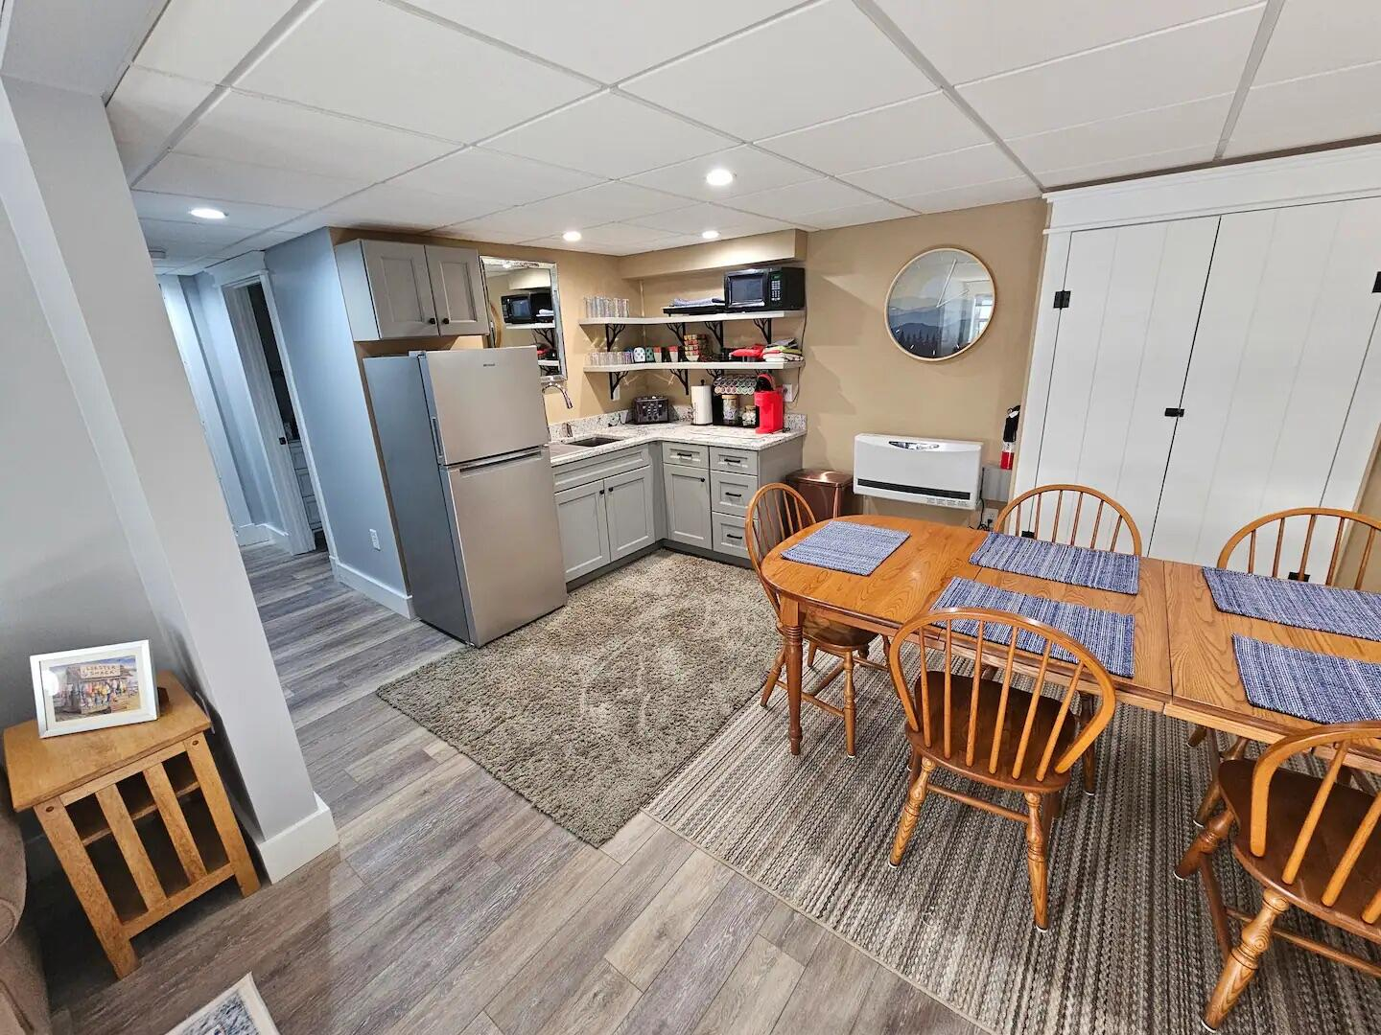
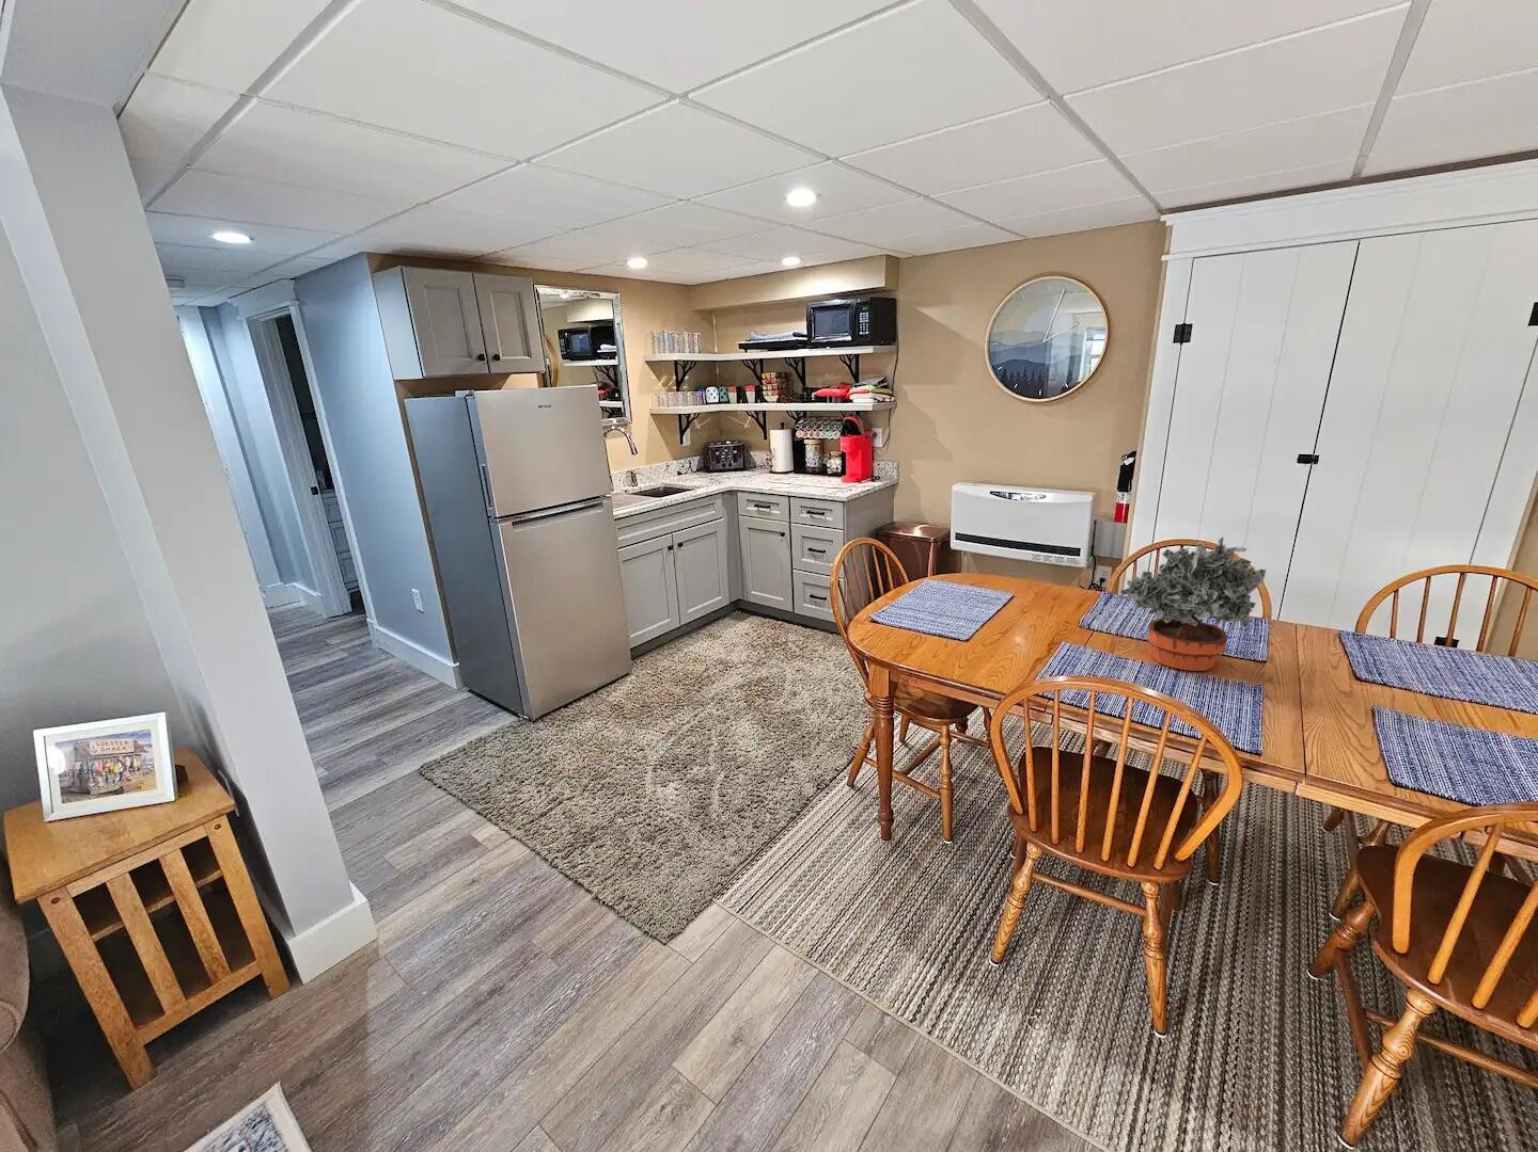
+ potted plant (1186, 599)
